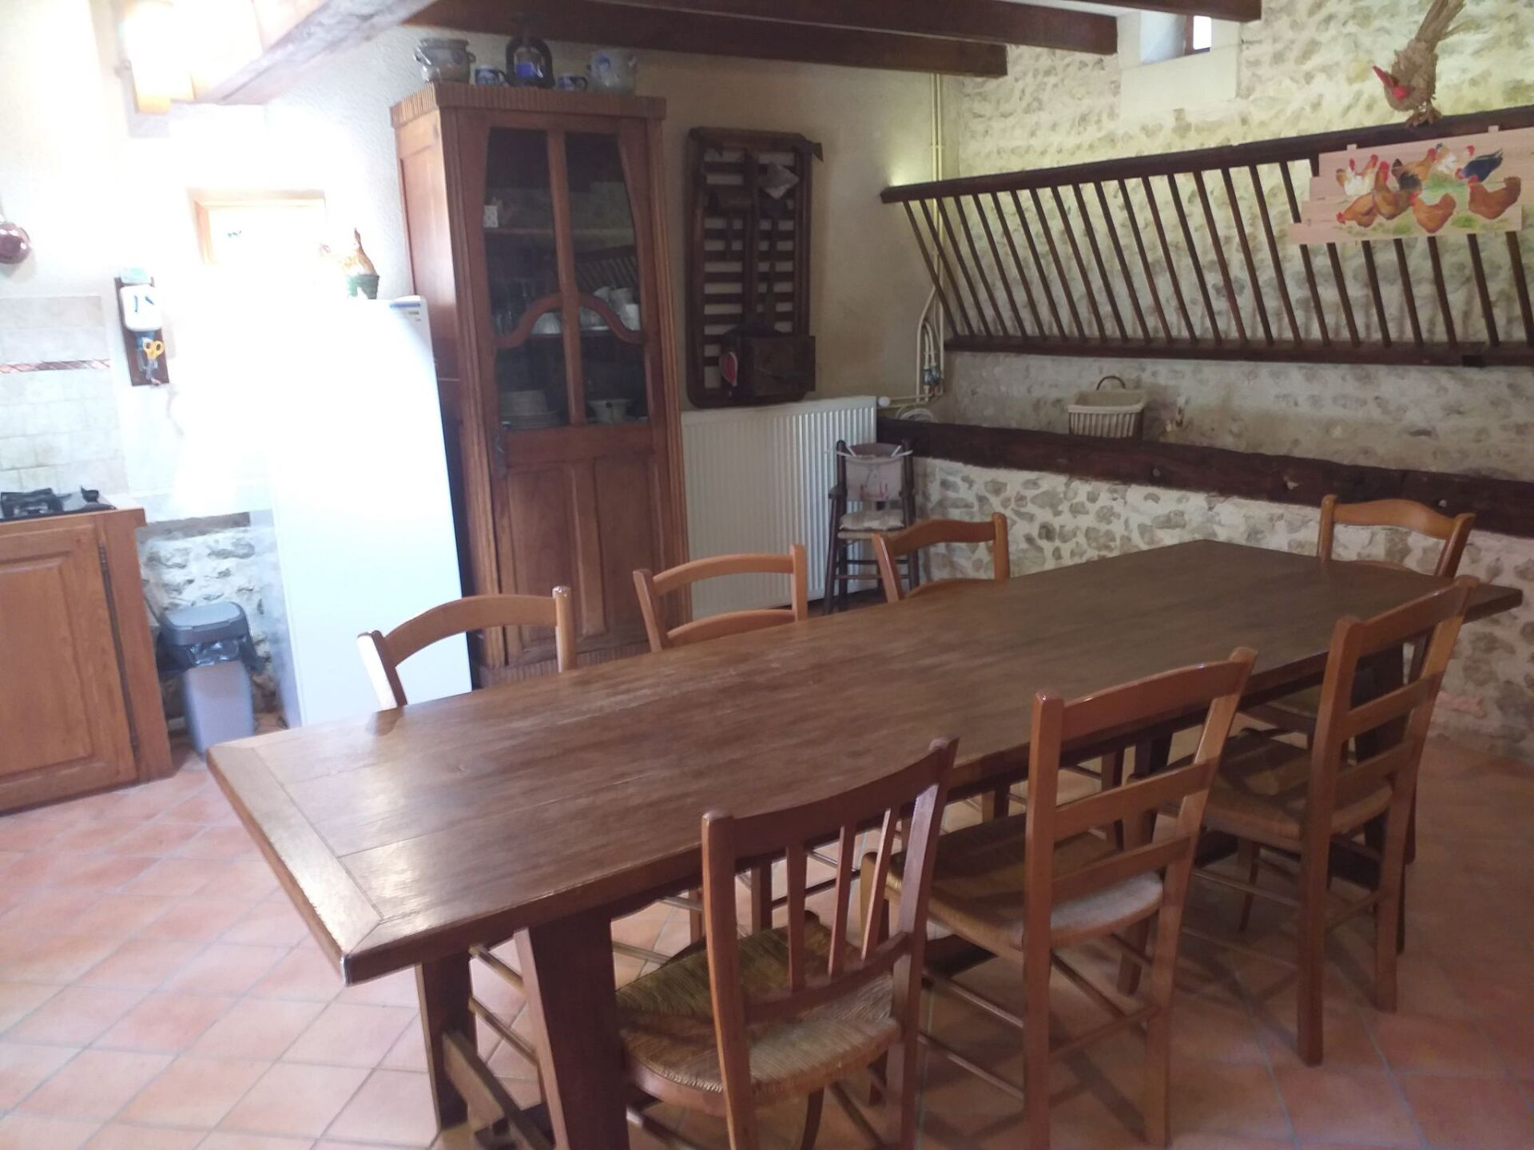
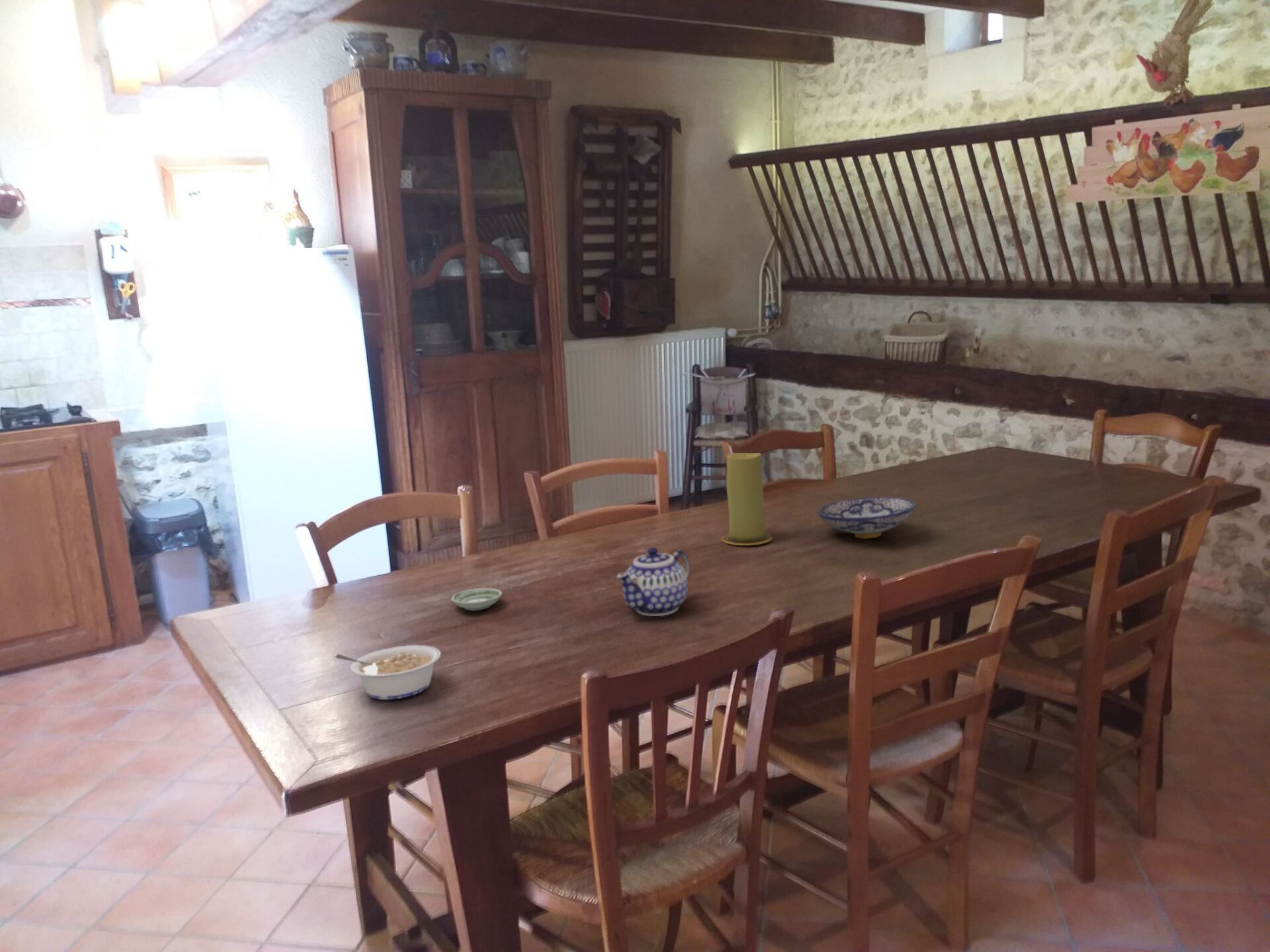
+ teapot (654, 578)
+ saucer (477, 600)
+ legume (394, 672)
+ candle (745, 496)
+ bowl (866, 520)
